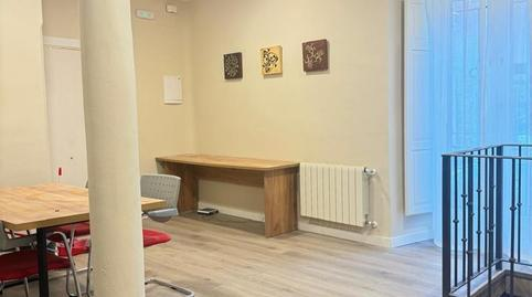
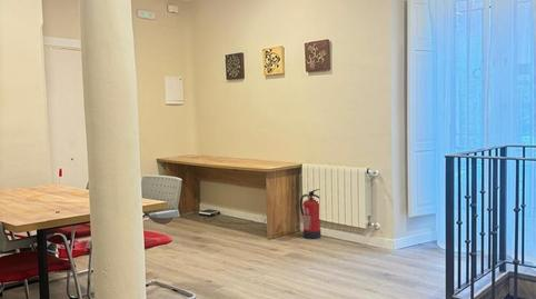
+ fire extinguisher (309, 211)
